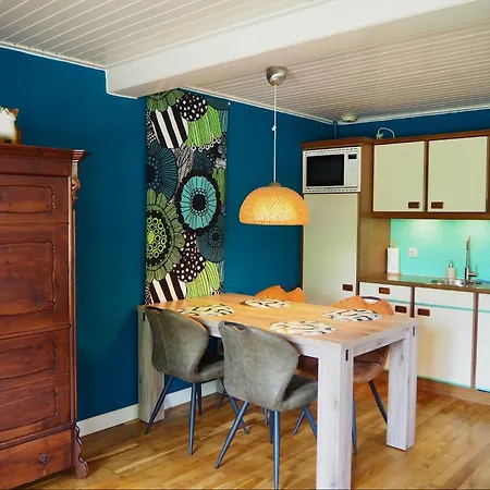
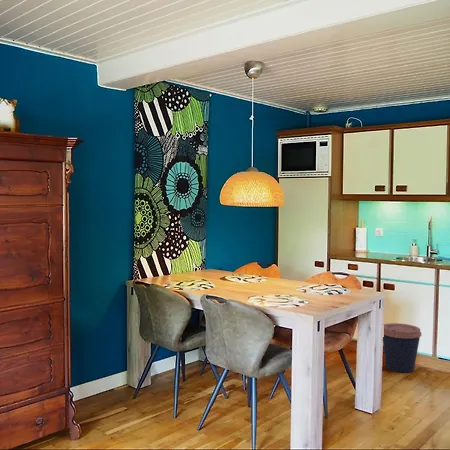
+ coffee cup (400, 348)
